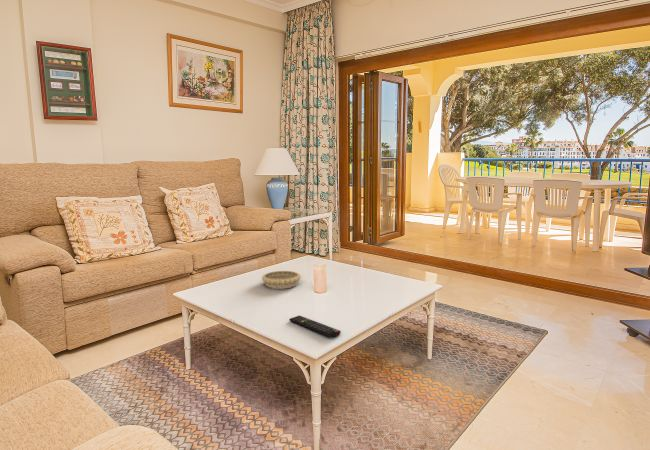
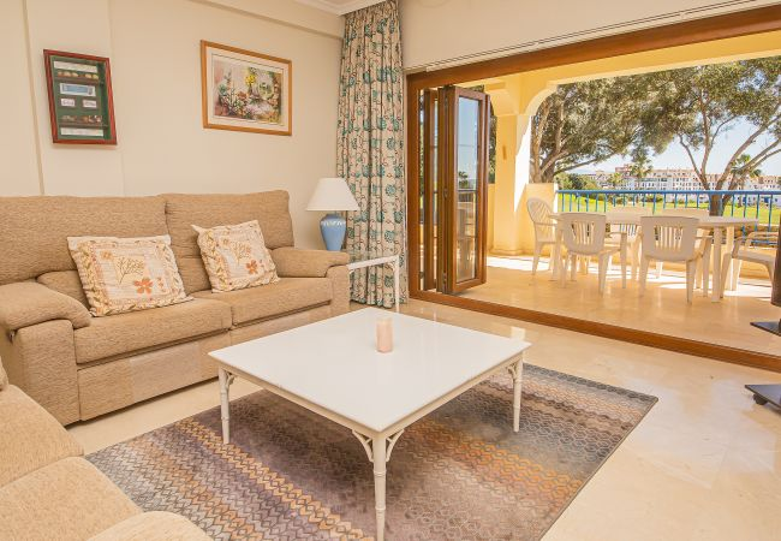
- remote control (314, 326)
- decorative bowl (281, 279)
